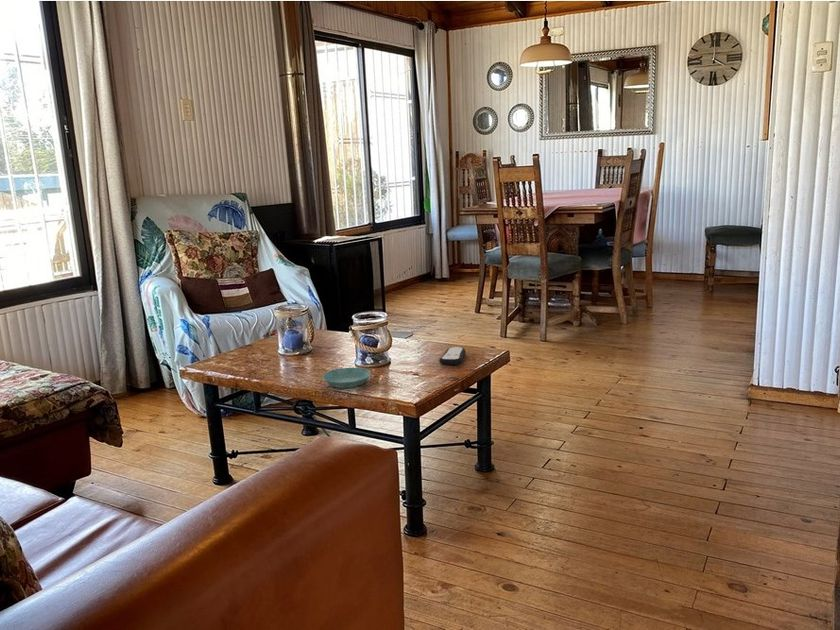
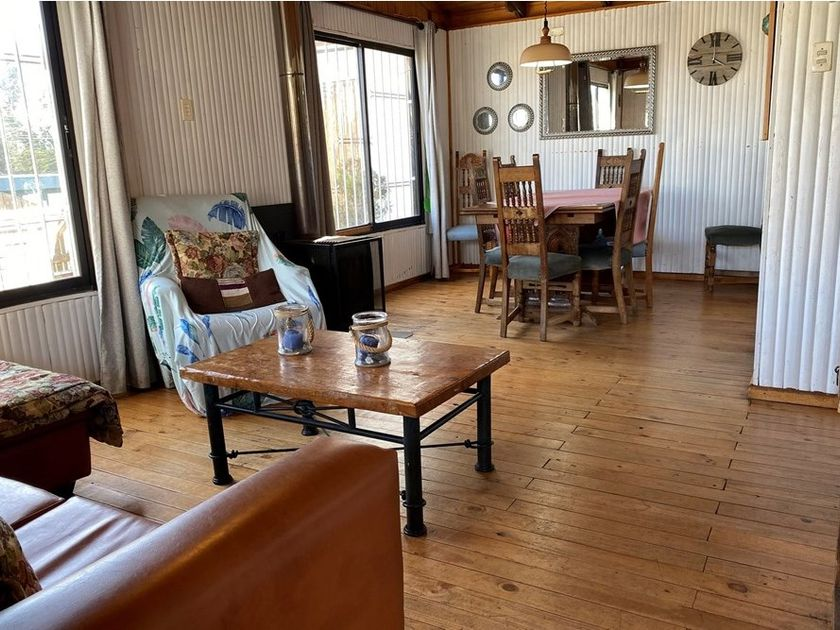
- remote control (453, 355)
- saucer (347, 378)
